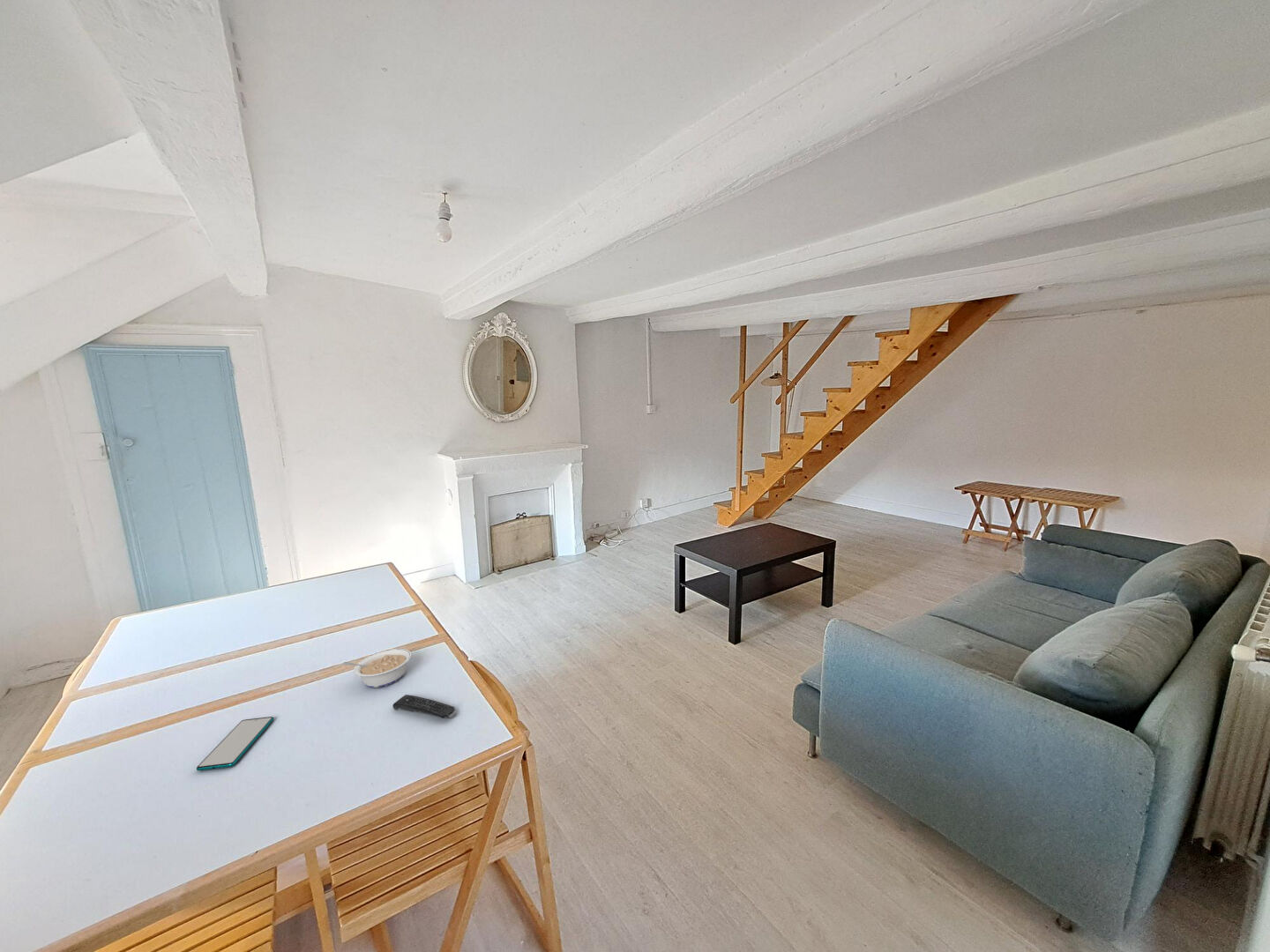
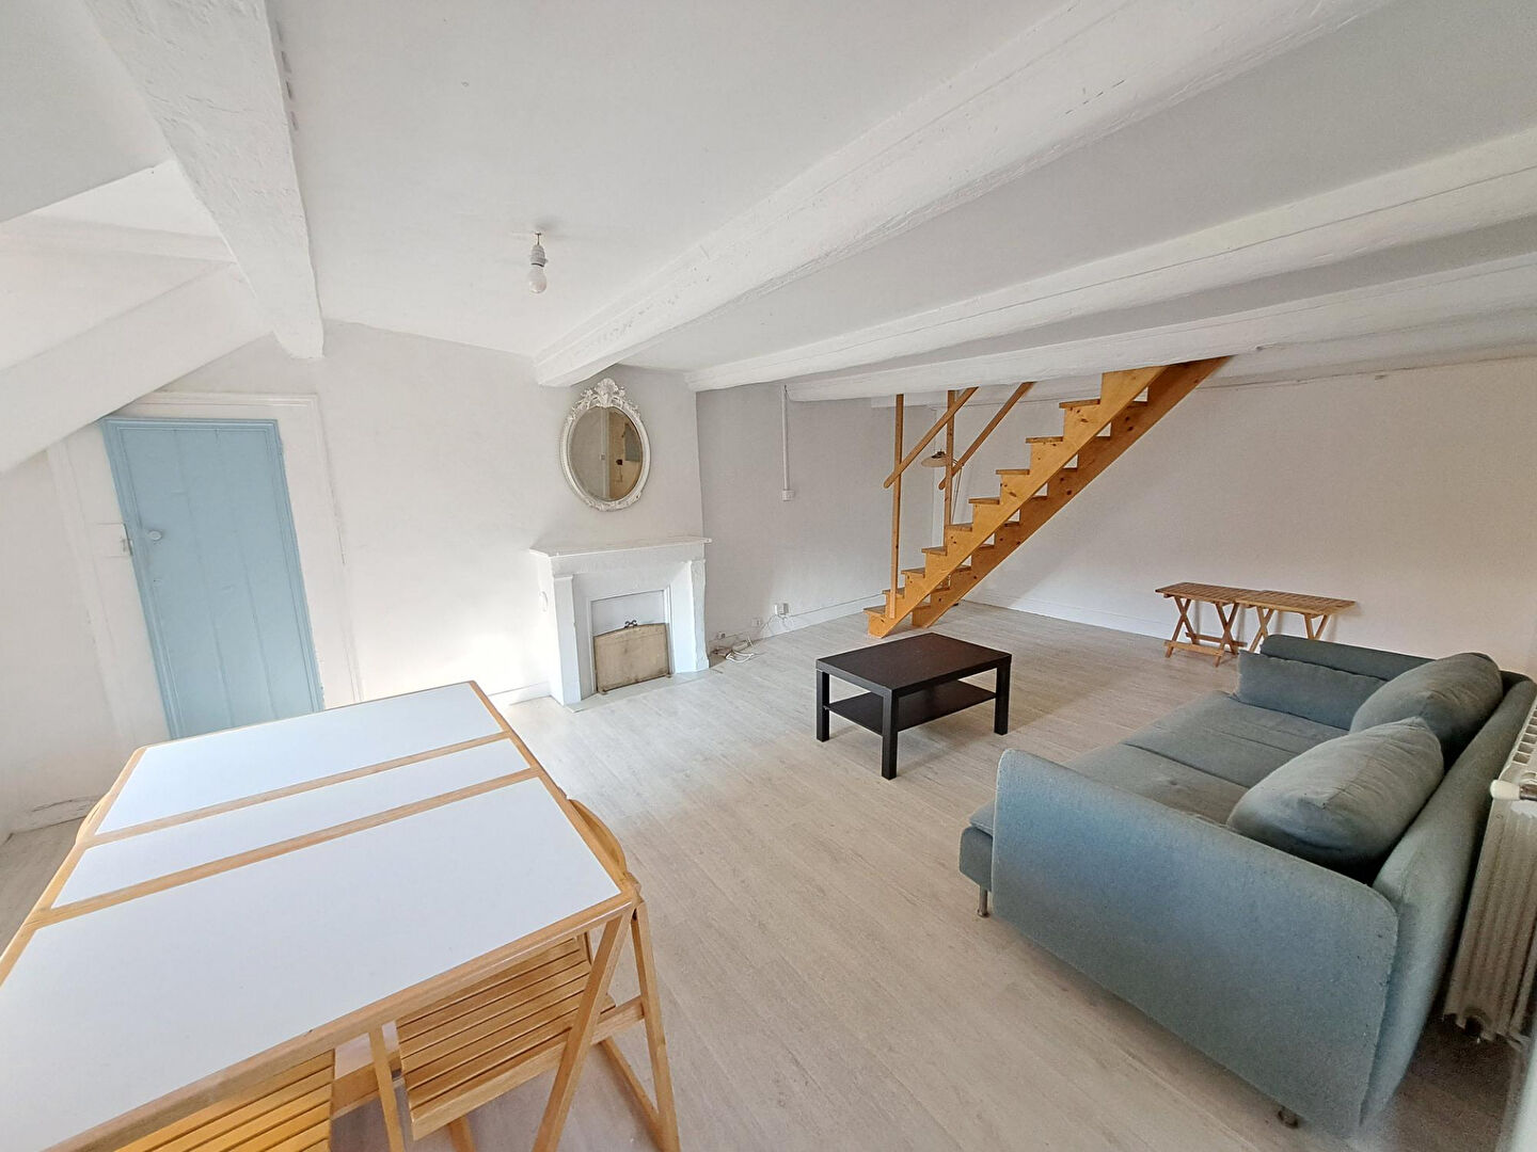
- smartphone (237, 741)
- legume (382, 668)
- remote control (425, 707)
